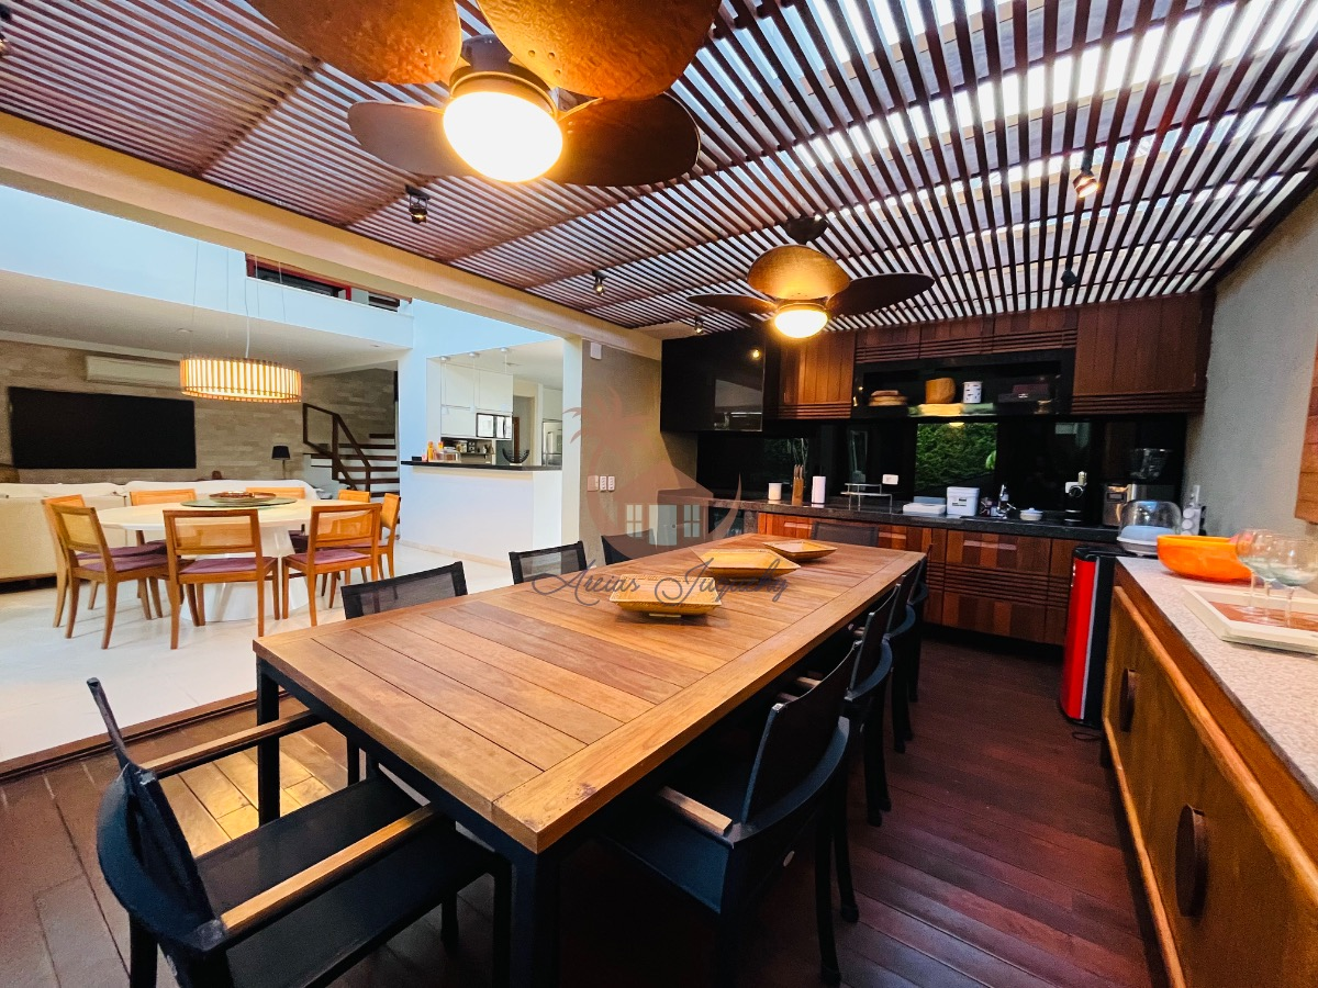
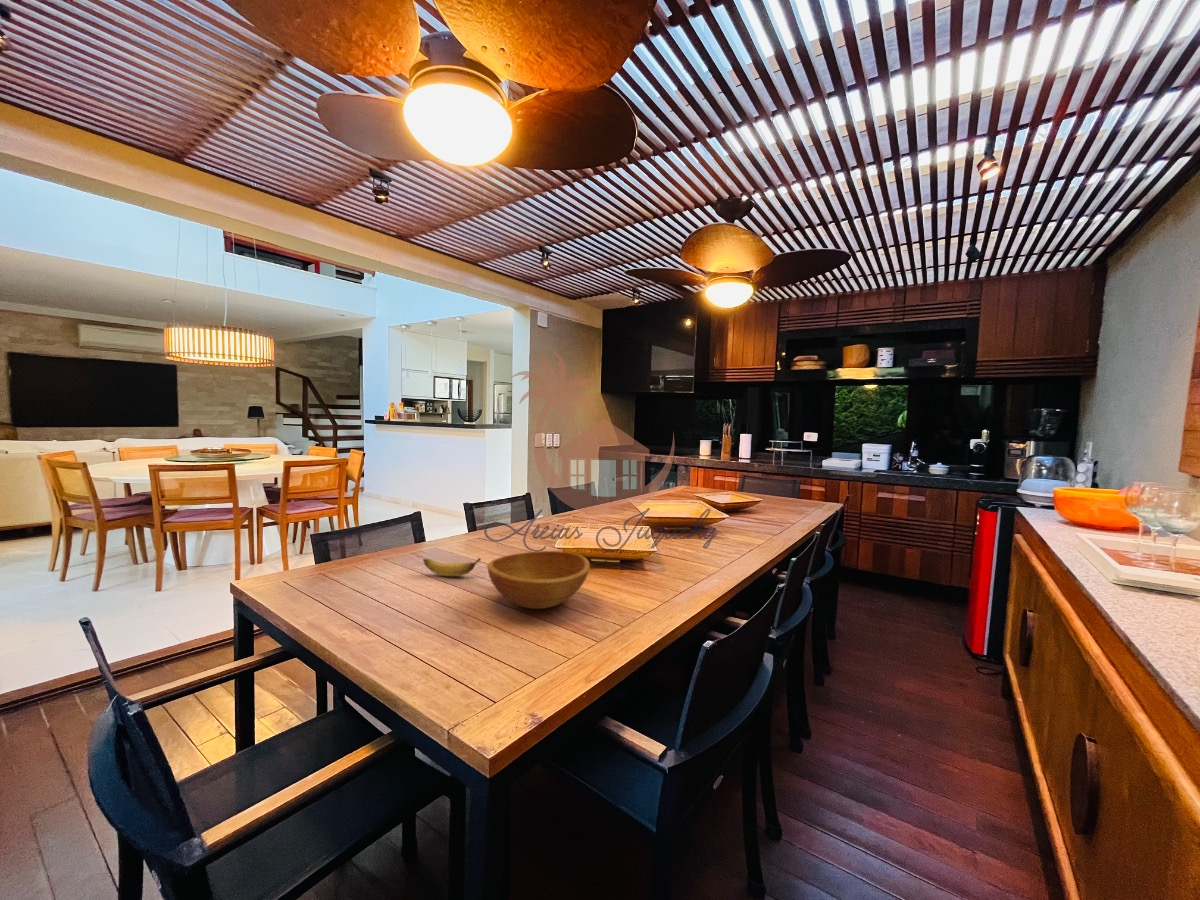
+ wooden bowl (539, 581)
+ banana (451, 566)
